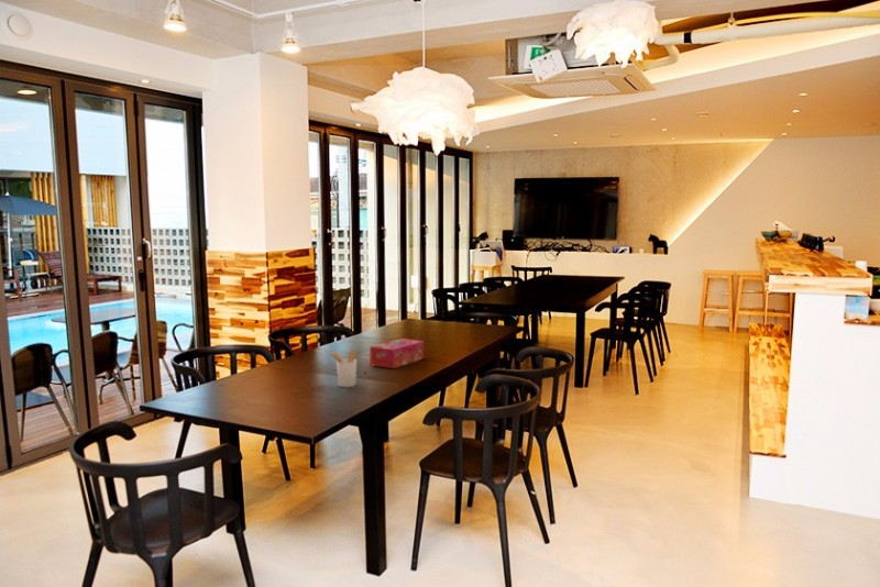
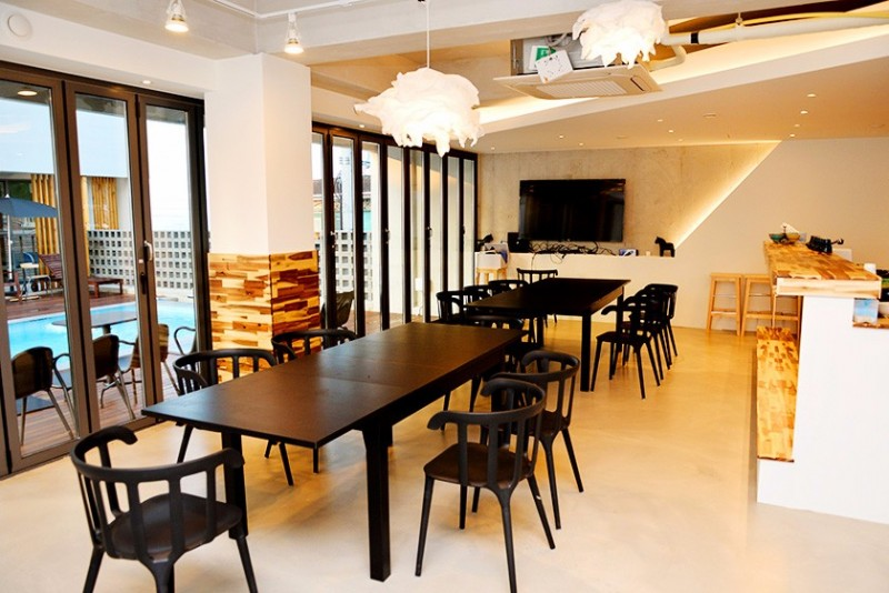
- tissue box (397, 353)
- utensil holder (342, 367)
